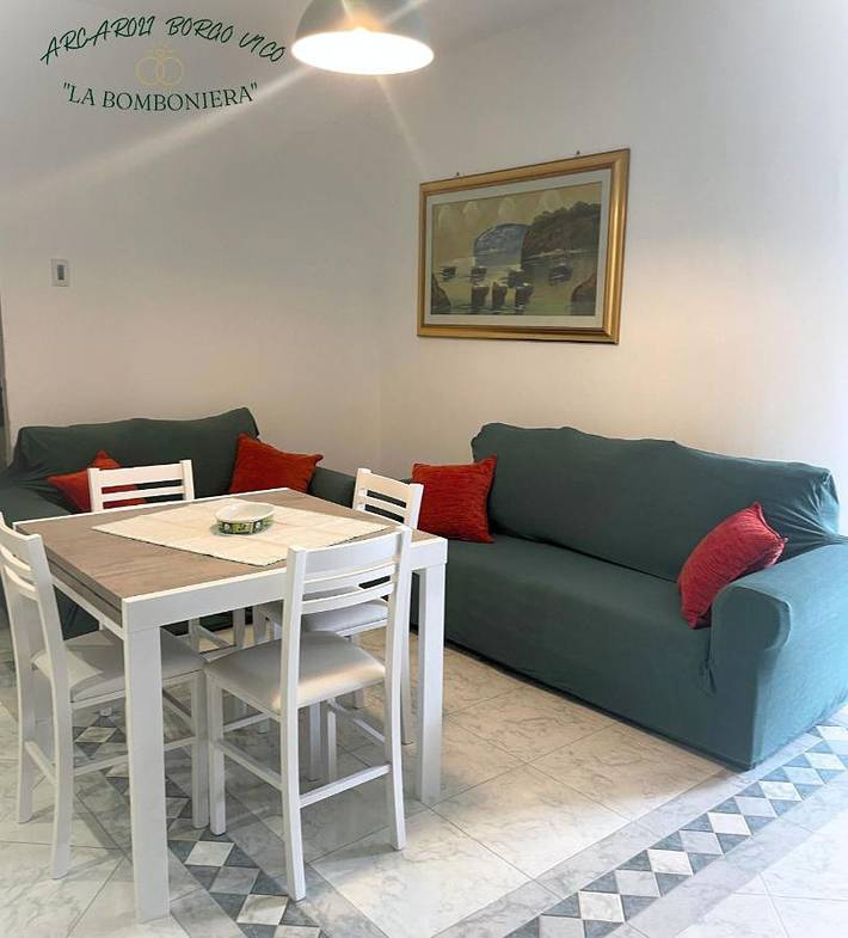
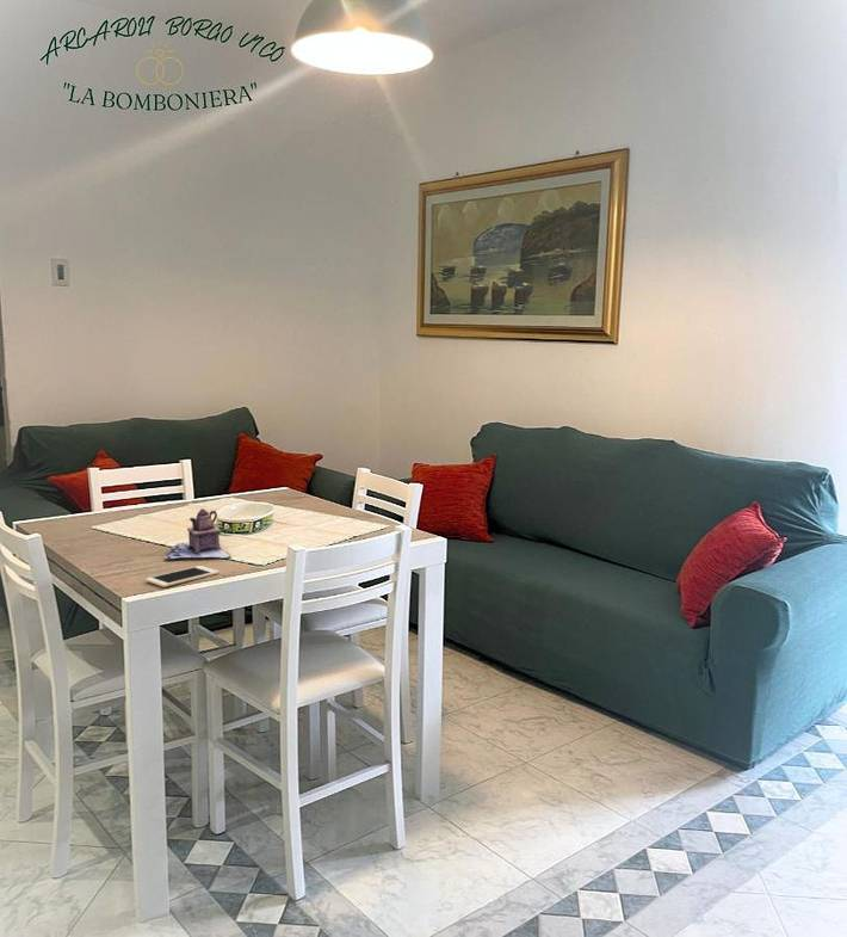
+ teapot (200, 530)
+ cell phone (183, 575)
